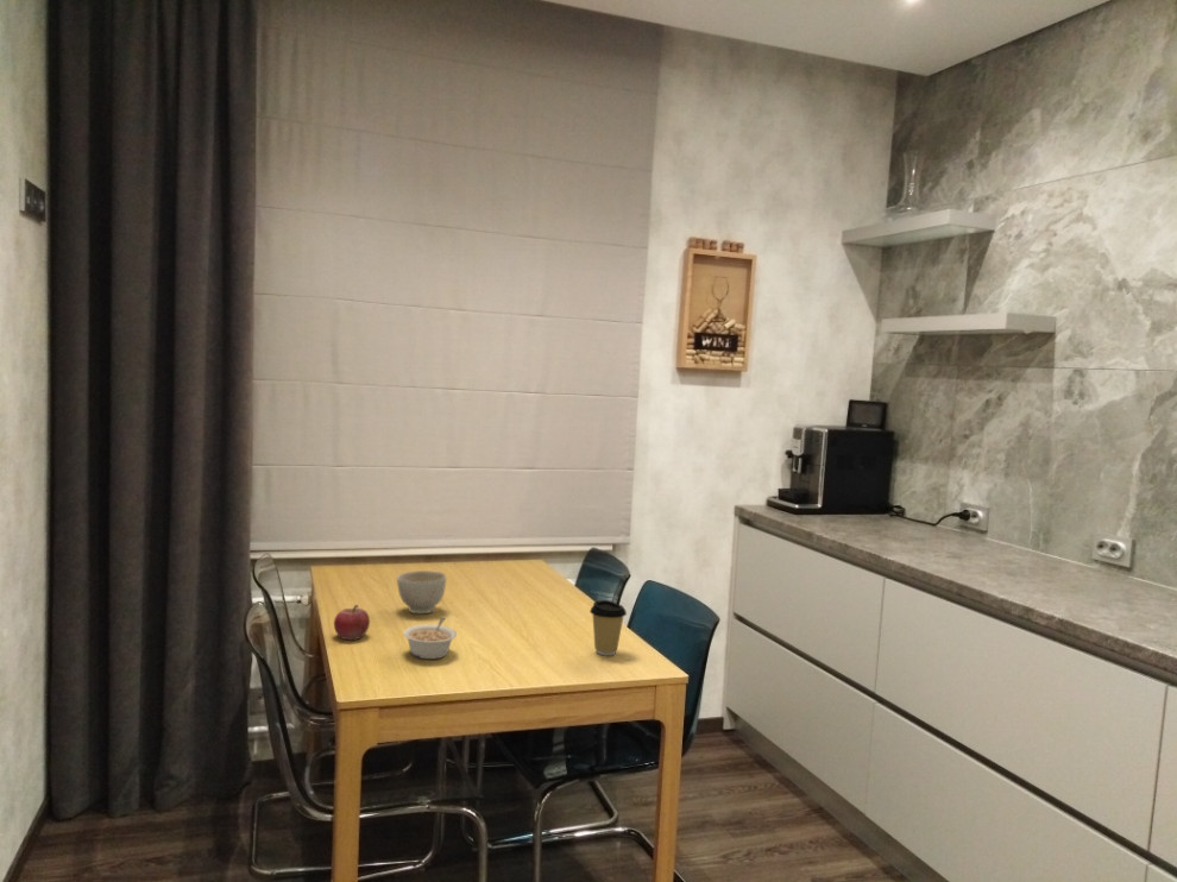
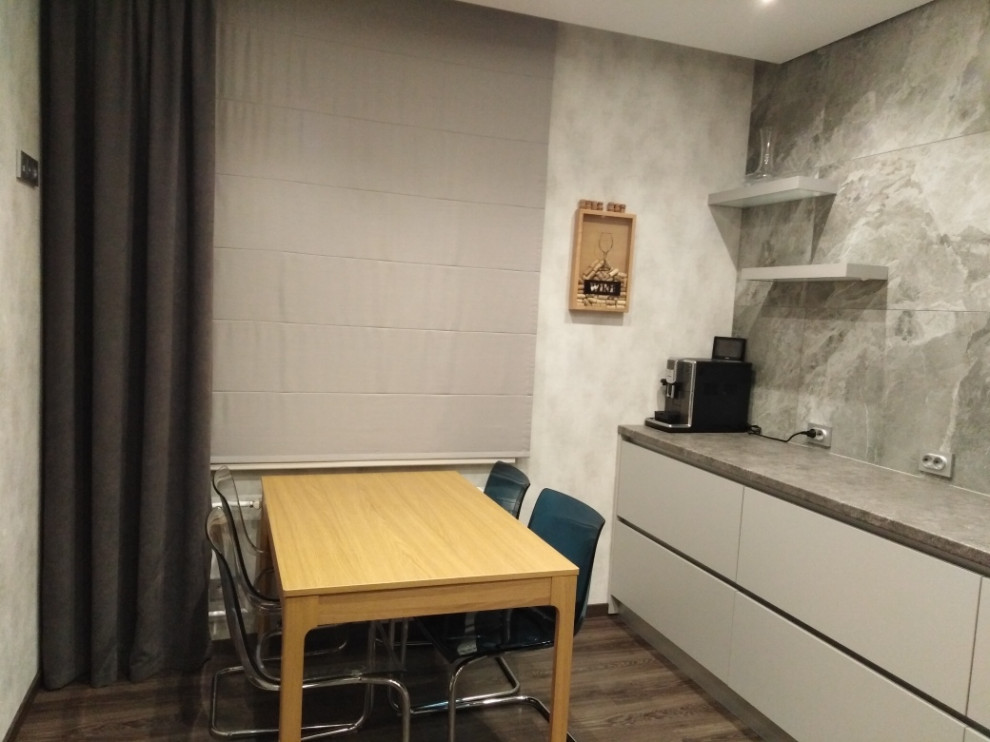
- bowl (421, 593)
- legume (429, 640)
- fruit (352, 619)
- coffee cup (606, 628)
